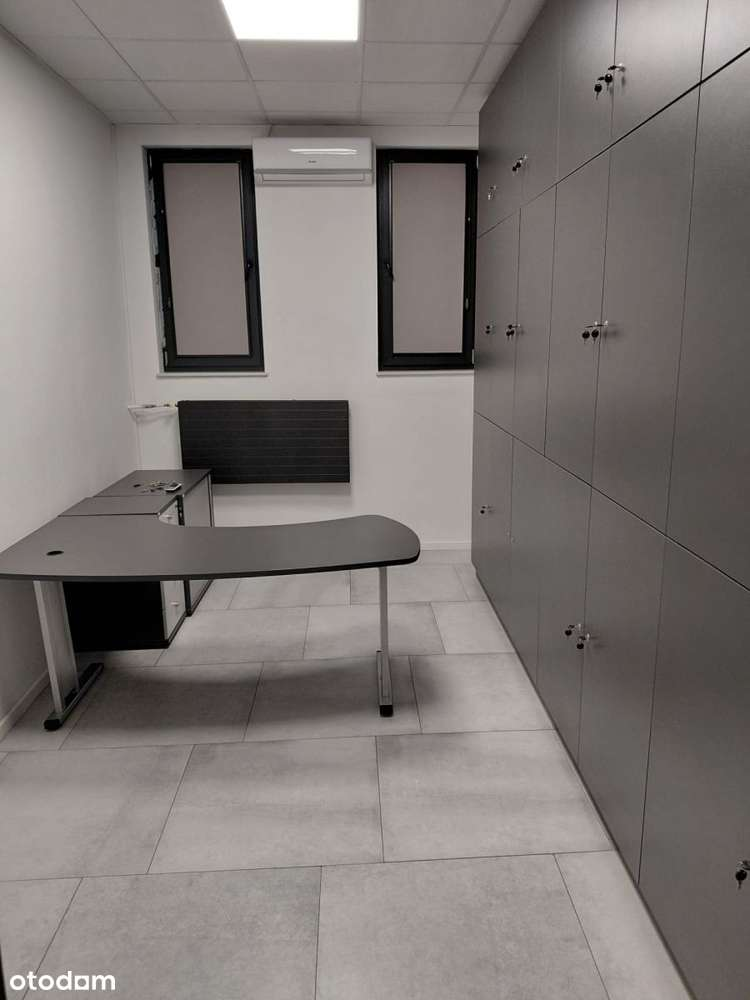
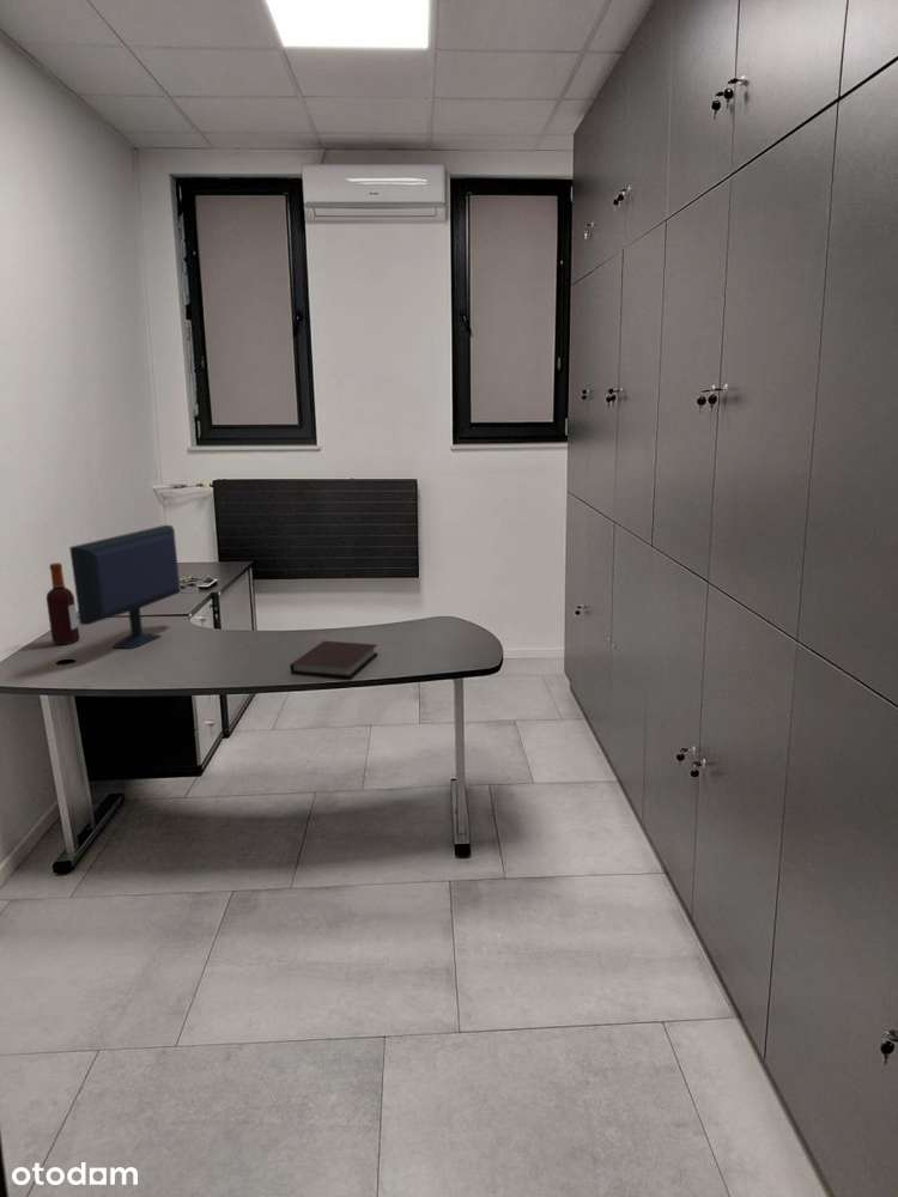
+ notebook (335, 657)
+ bottle (60, 602)
+ computer monitor (131, 589)
